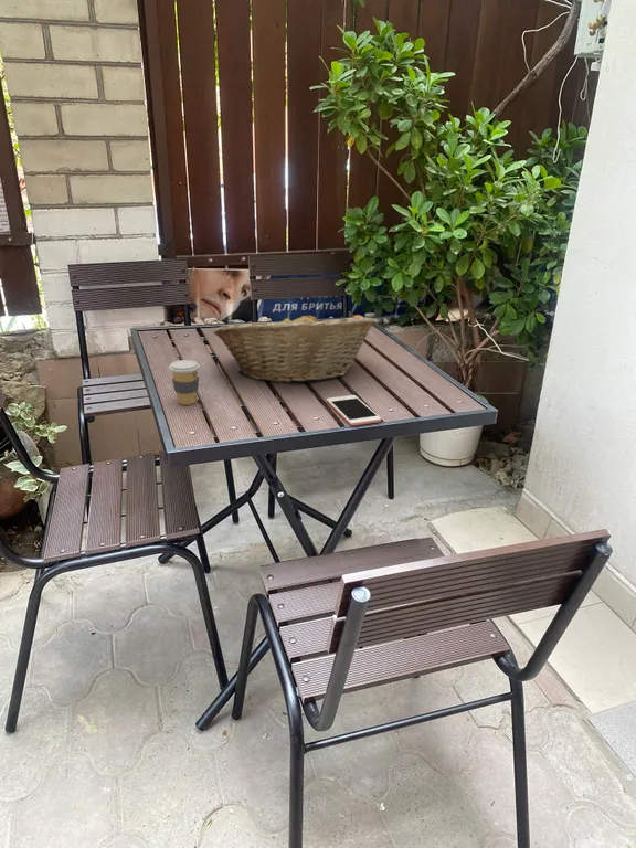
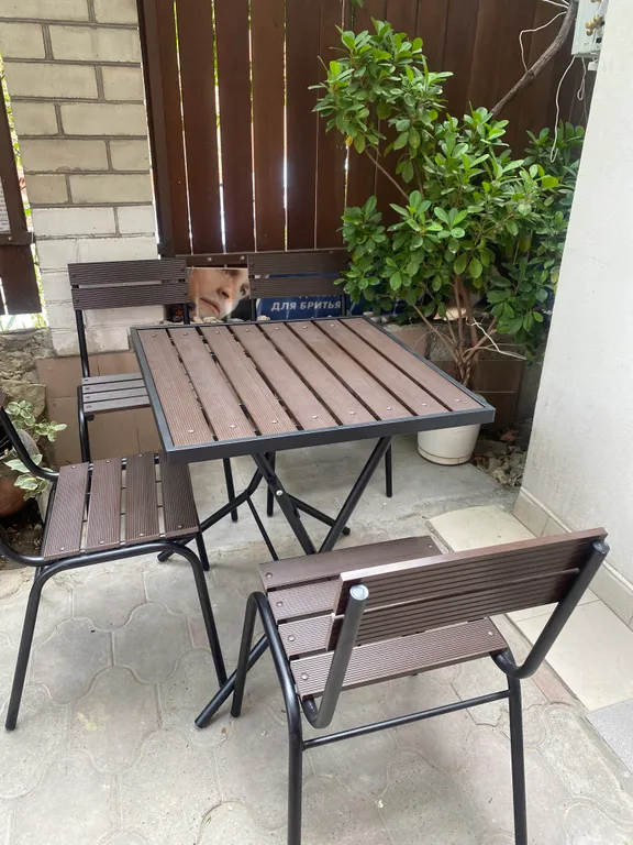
- coffee cup (186, 382)
- cell phone (352, 409)
- fruit basket (295, 339)
